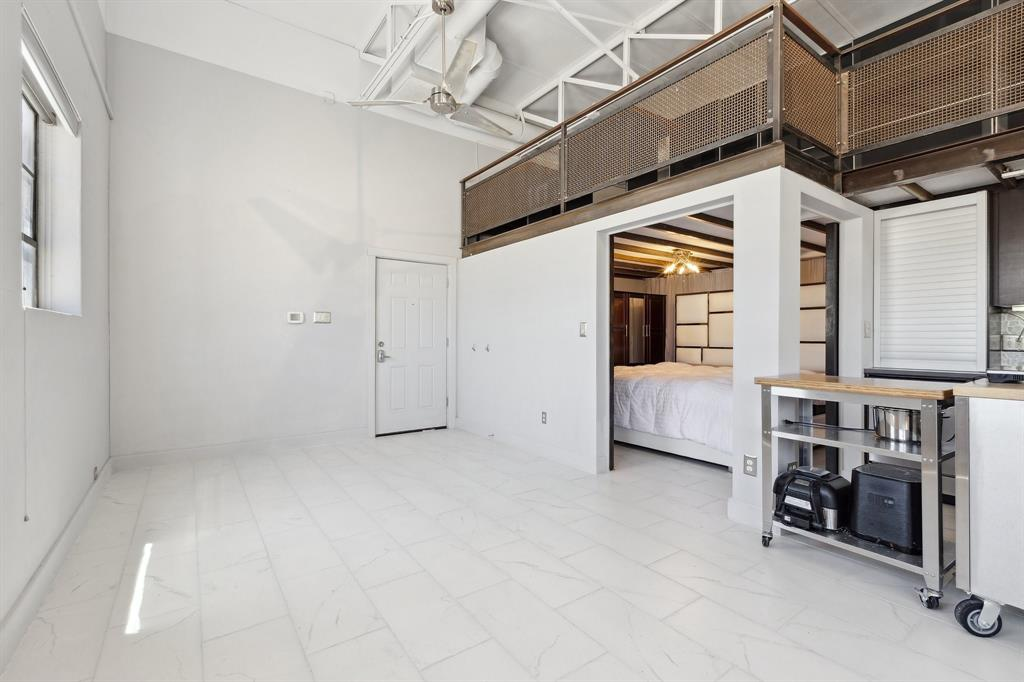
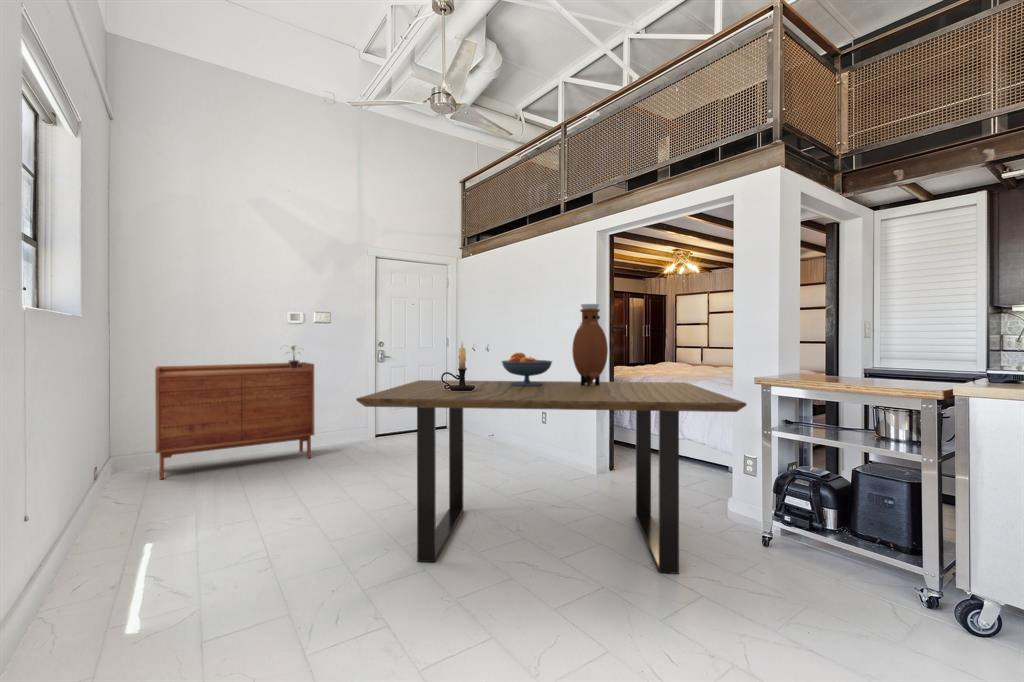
+ fruit bowl (526, 368)
+ dining table (546, 408)
+ sideboard (238, 414)
+ vase (589, 344)
+ candle holder (459, 364)
+ potted plant (293, 357)
